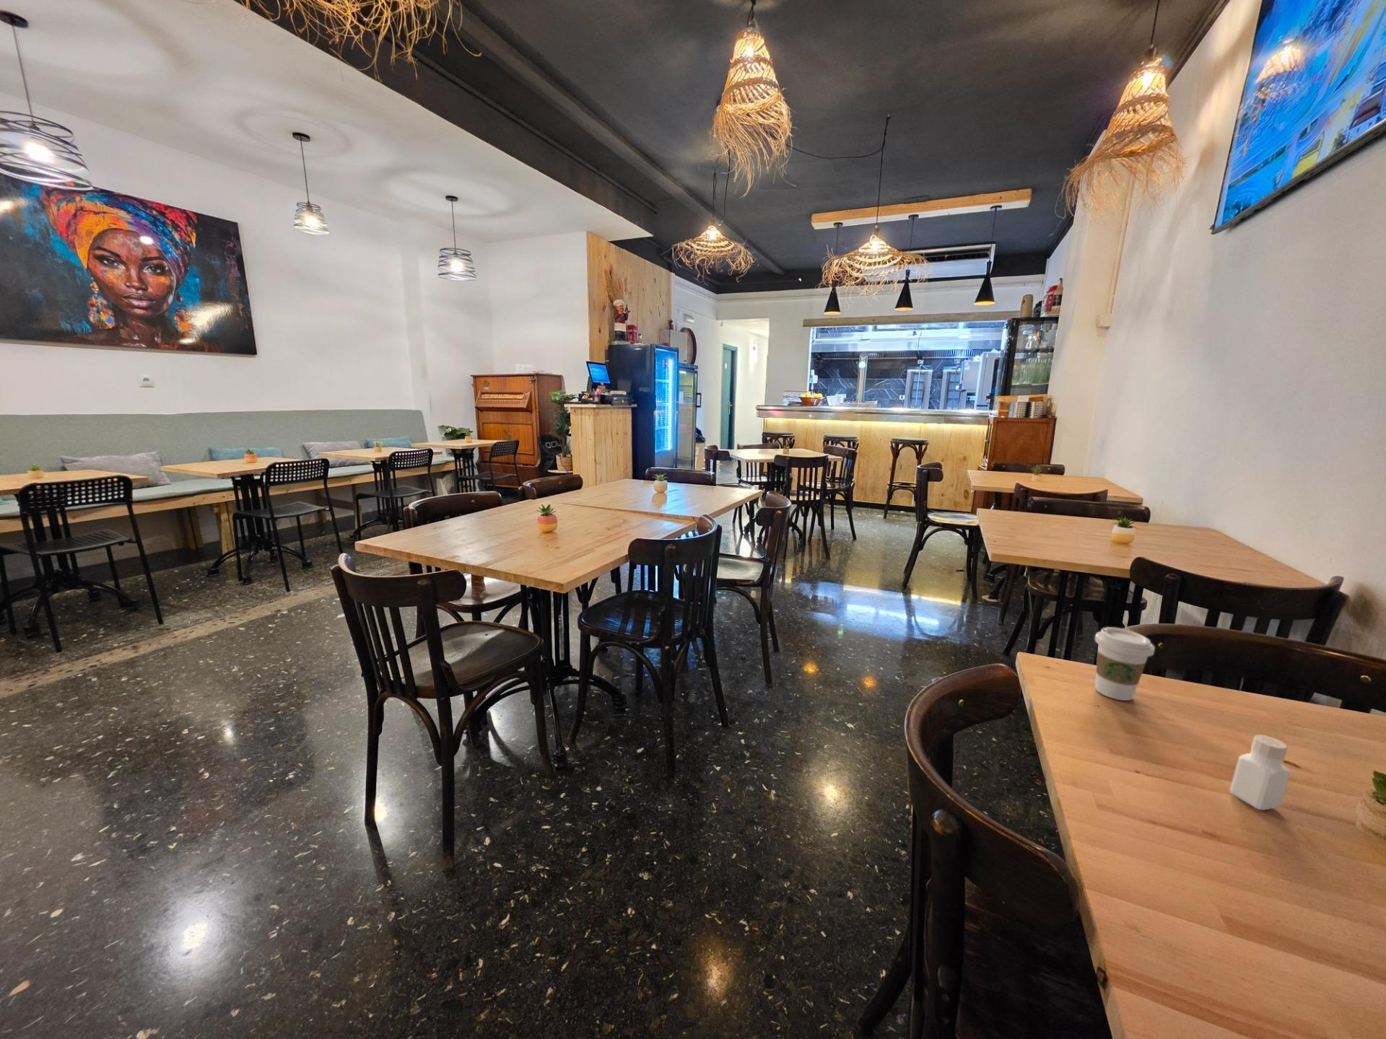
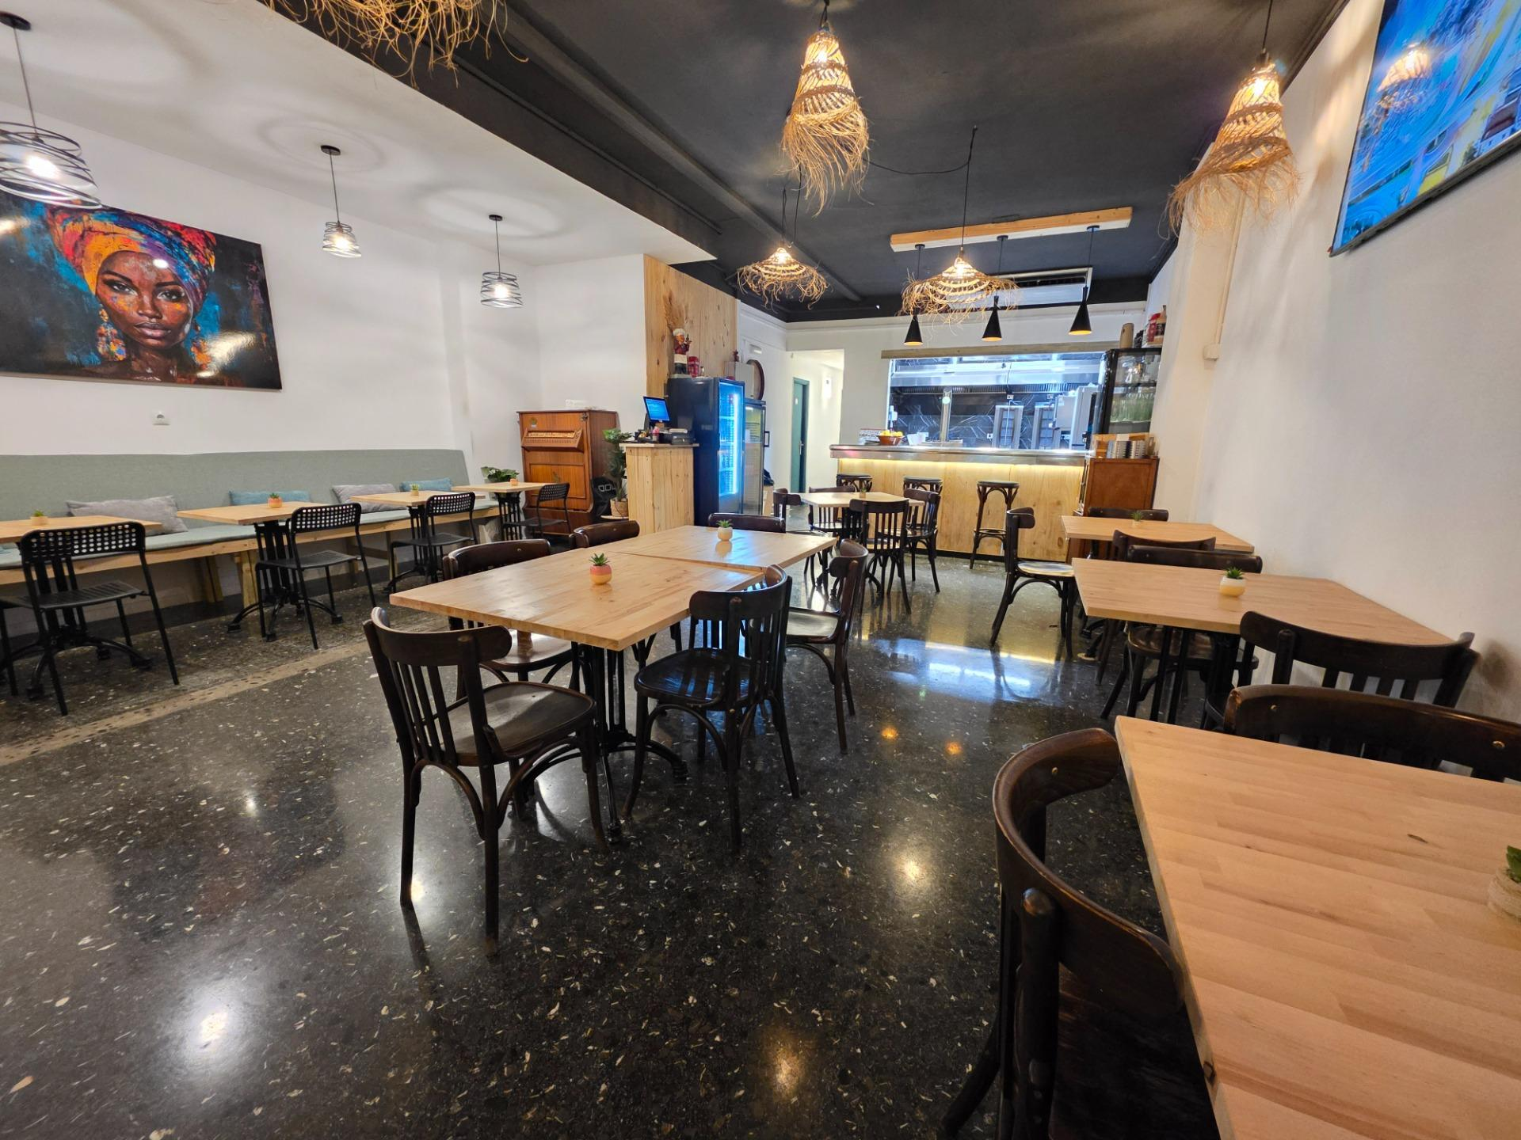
- pepper shaker (1262, 772)
- coffee cup (1120, 664)
